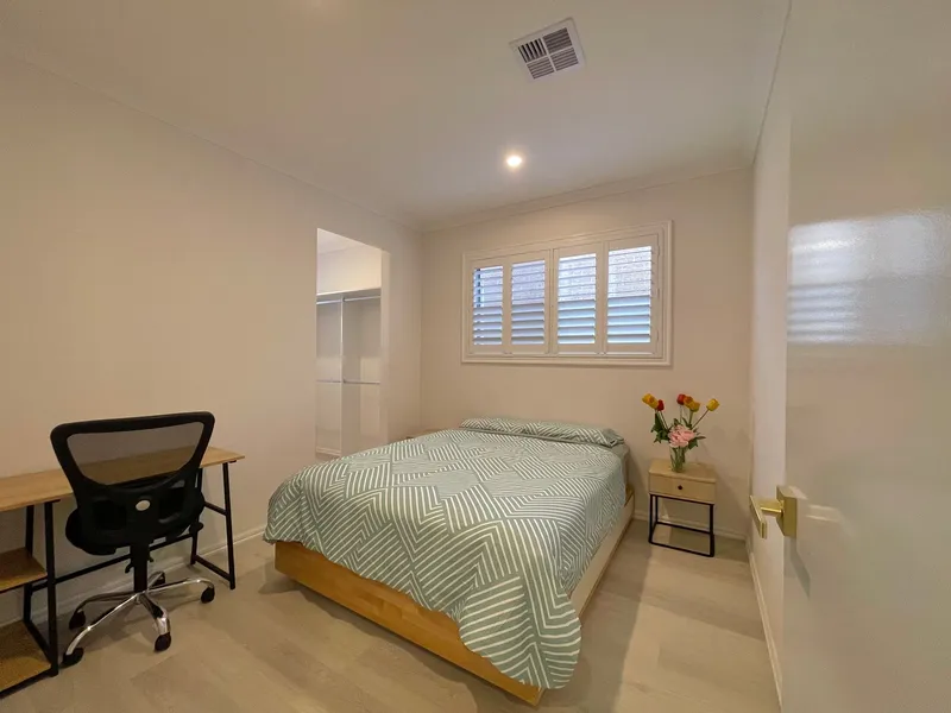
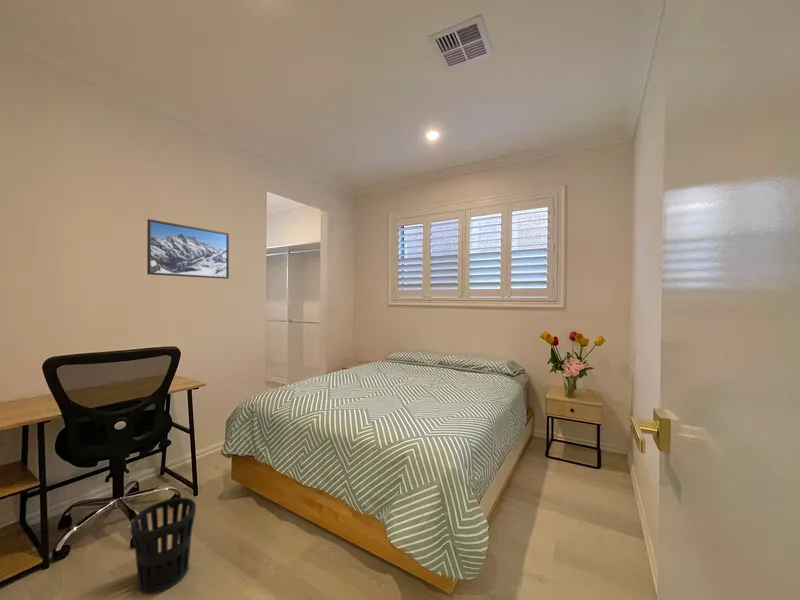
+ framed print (192, 251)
+ wastebasket (164, 544)
